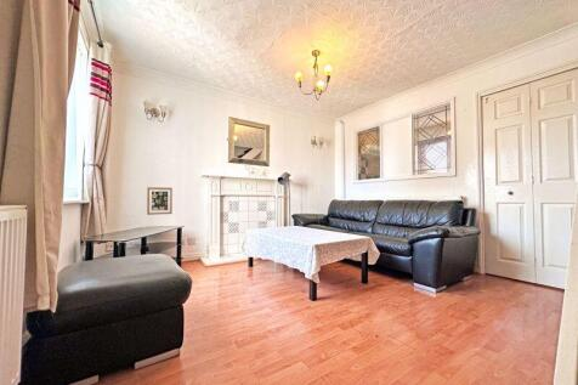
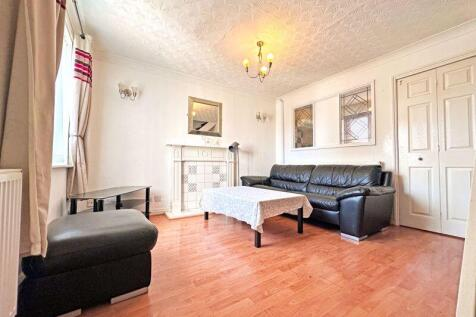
- wall art (159, 200)
